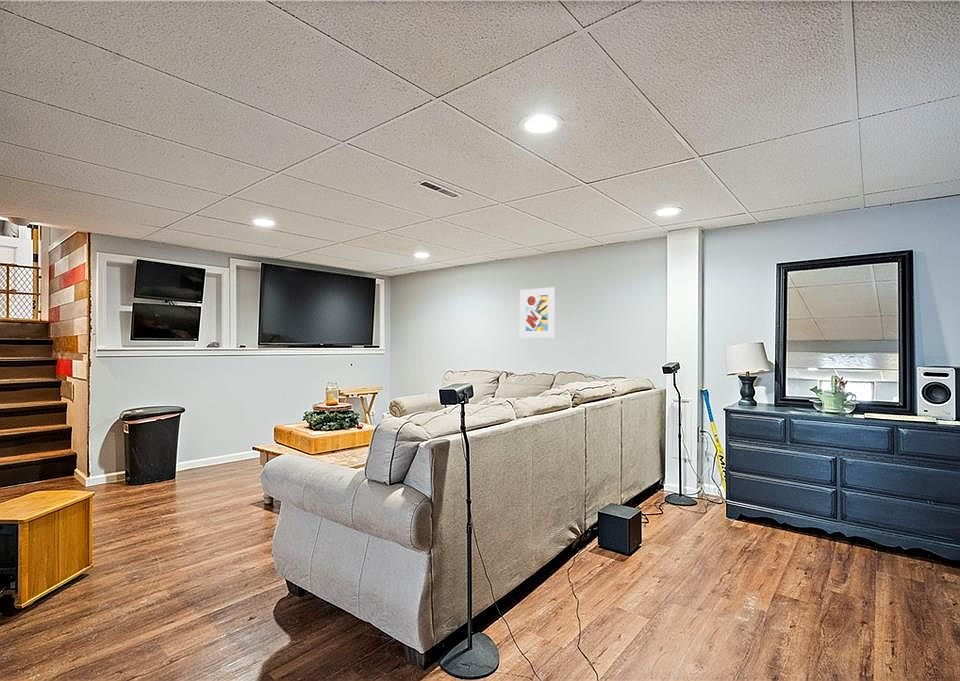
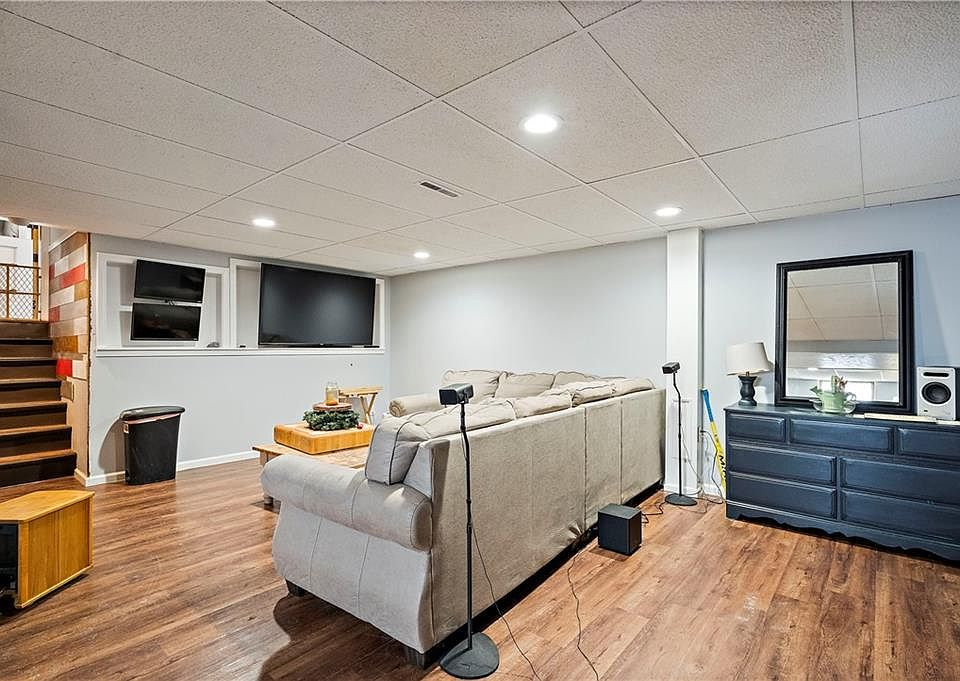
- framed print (536, 313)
